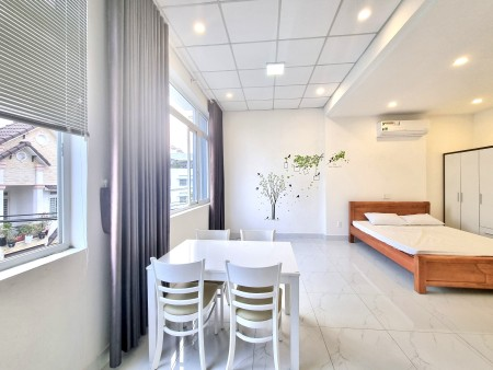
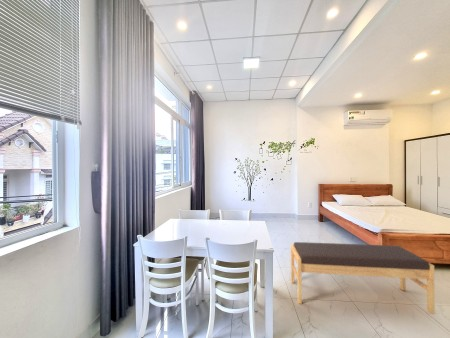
+ bench (353, 272)
